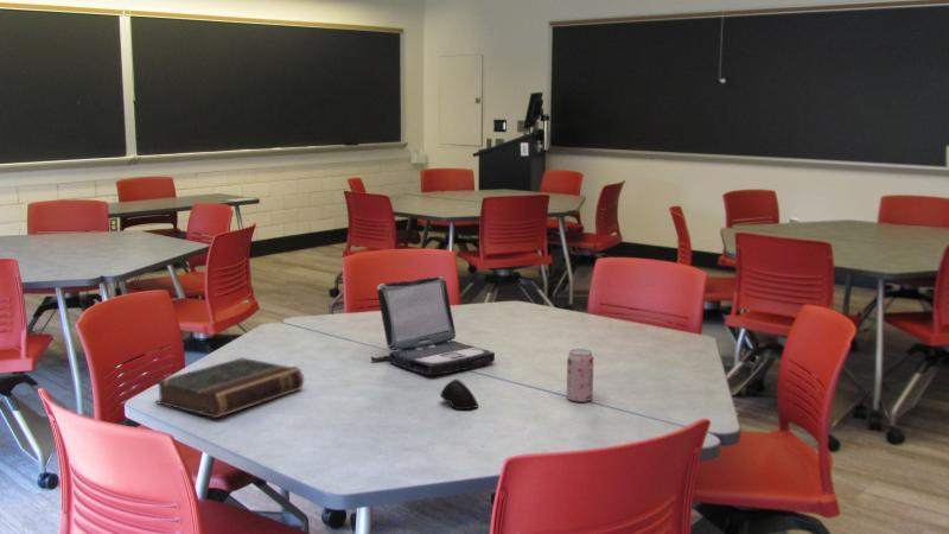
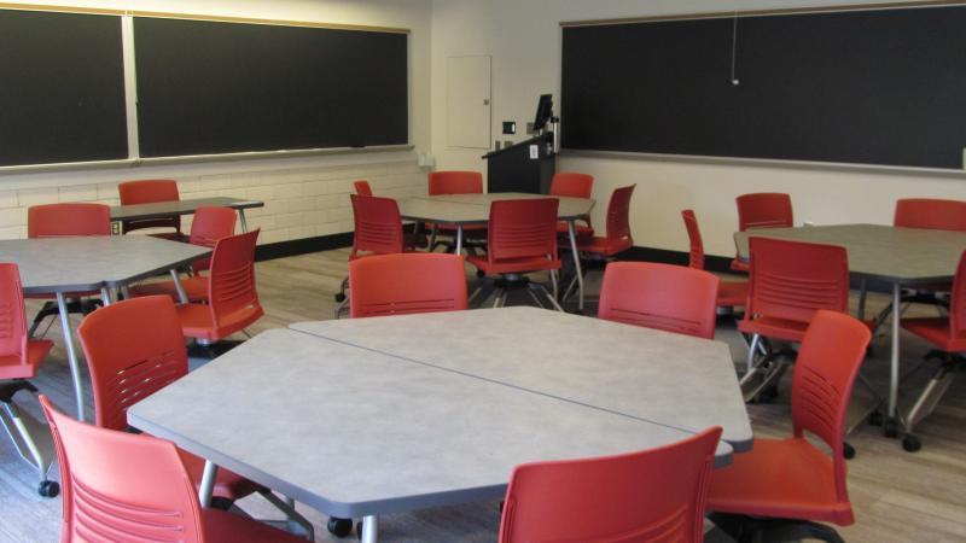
- laptop (433, 323)
- book (231, 384)
- computer mouse (458, 392)
- beverage can (580, 375)
